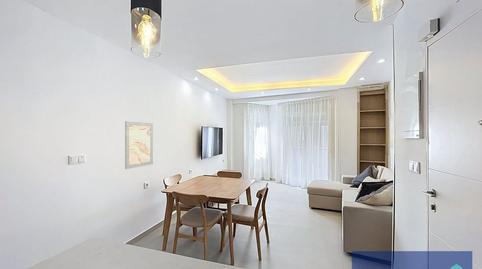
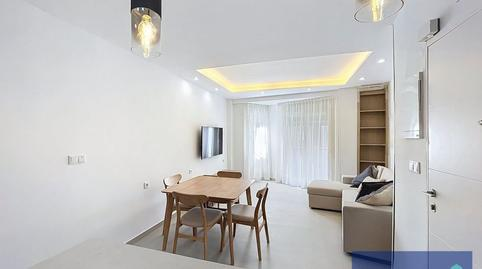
- wall art (140, 144)
